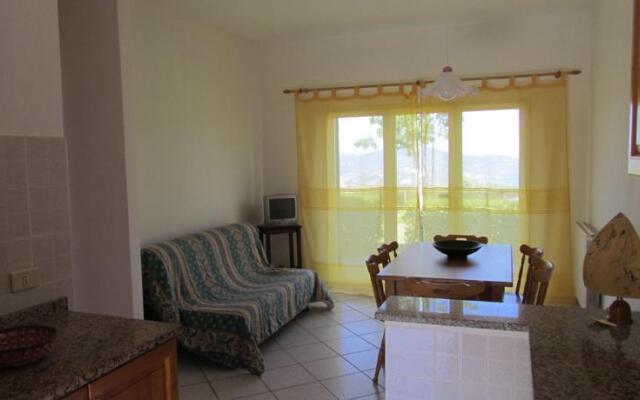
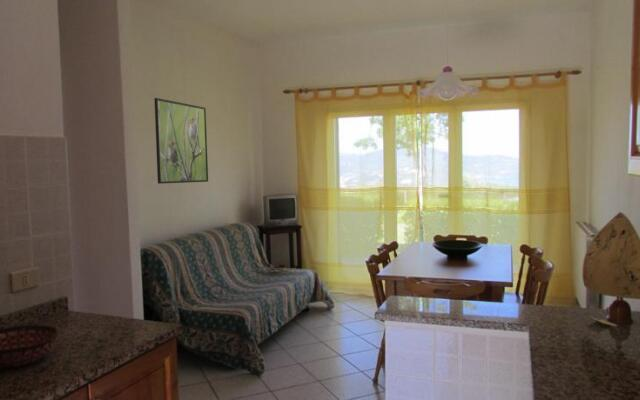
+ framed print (183, 143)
